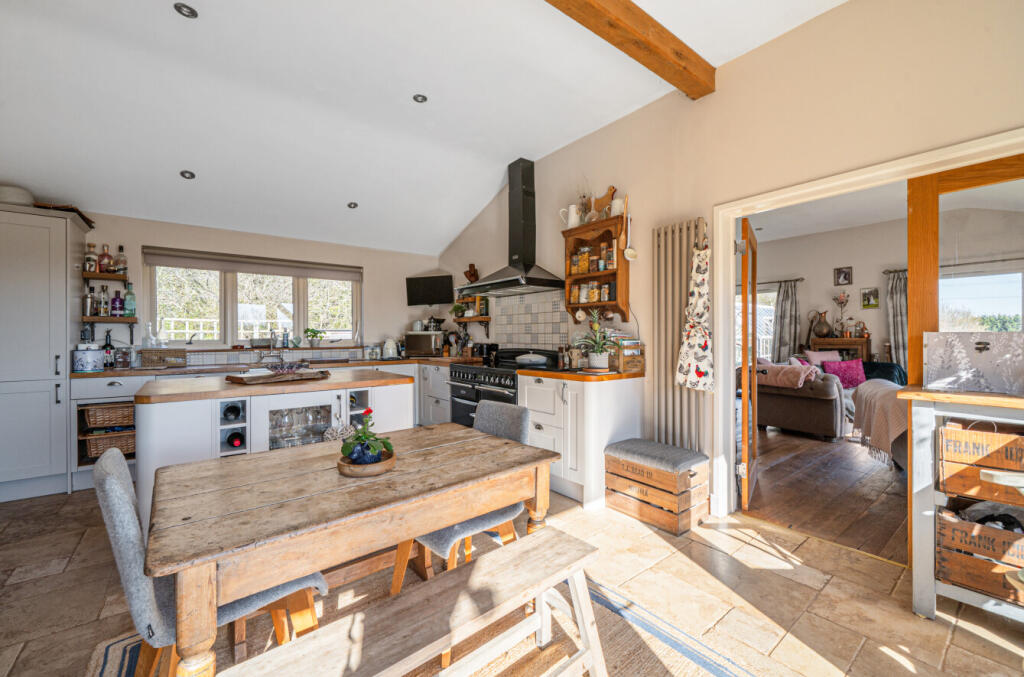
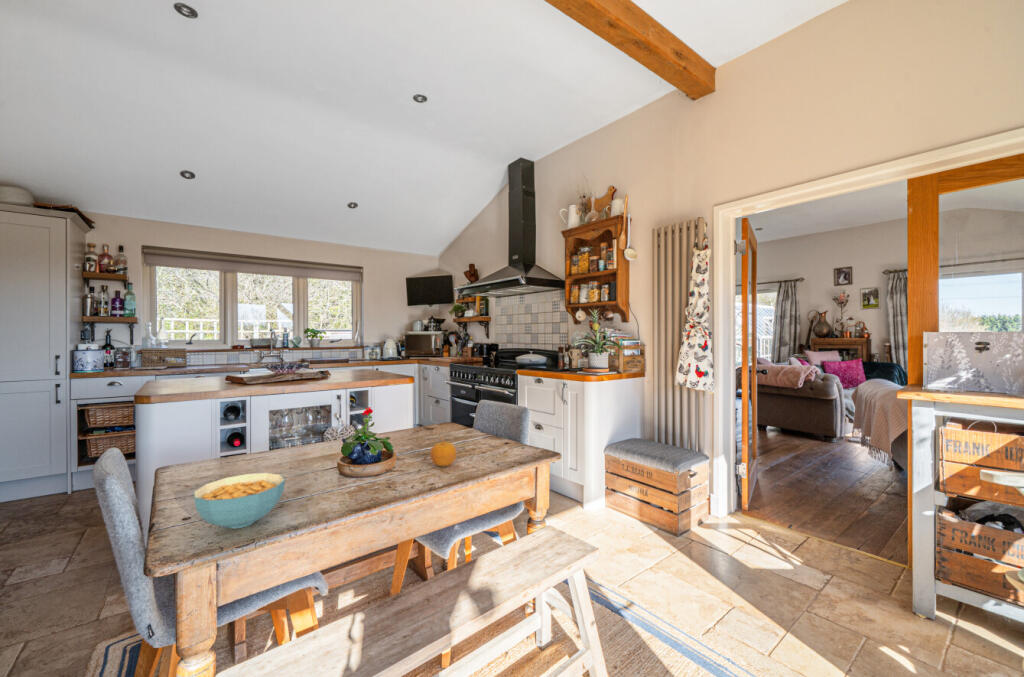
+ fruit (443, 451)
+ cereal bowl (241, 504)
